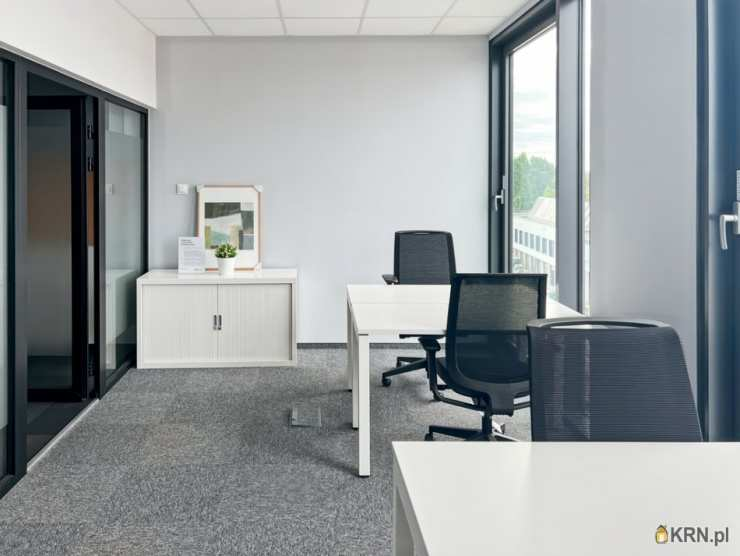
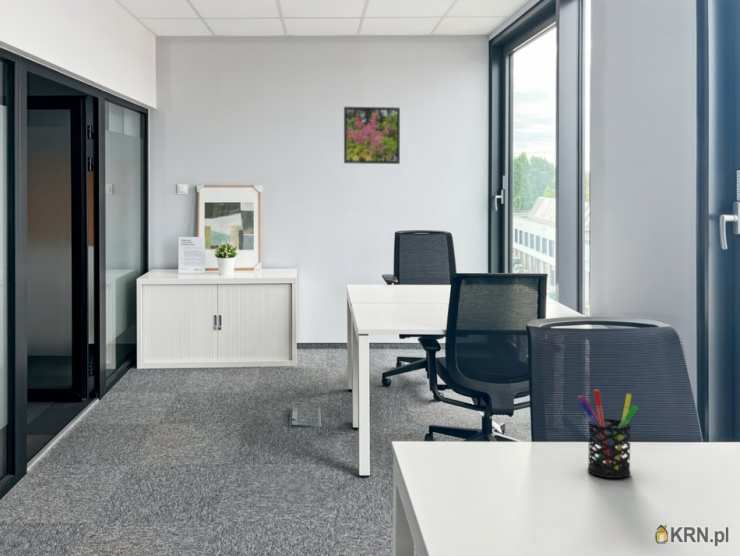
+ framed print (371, 135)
+ pen holder (611, 431)
